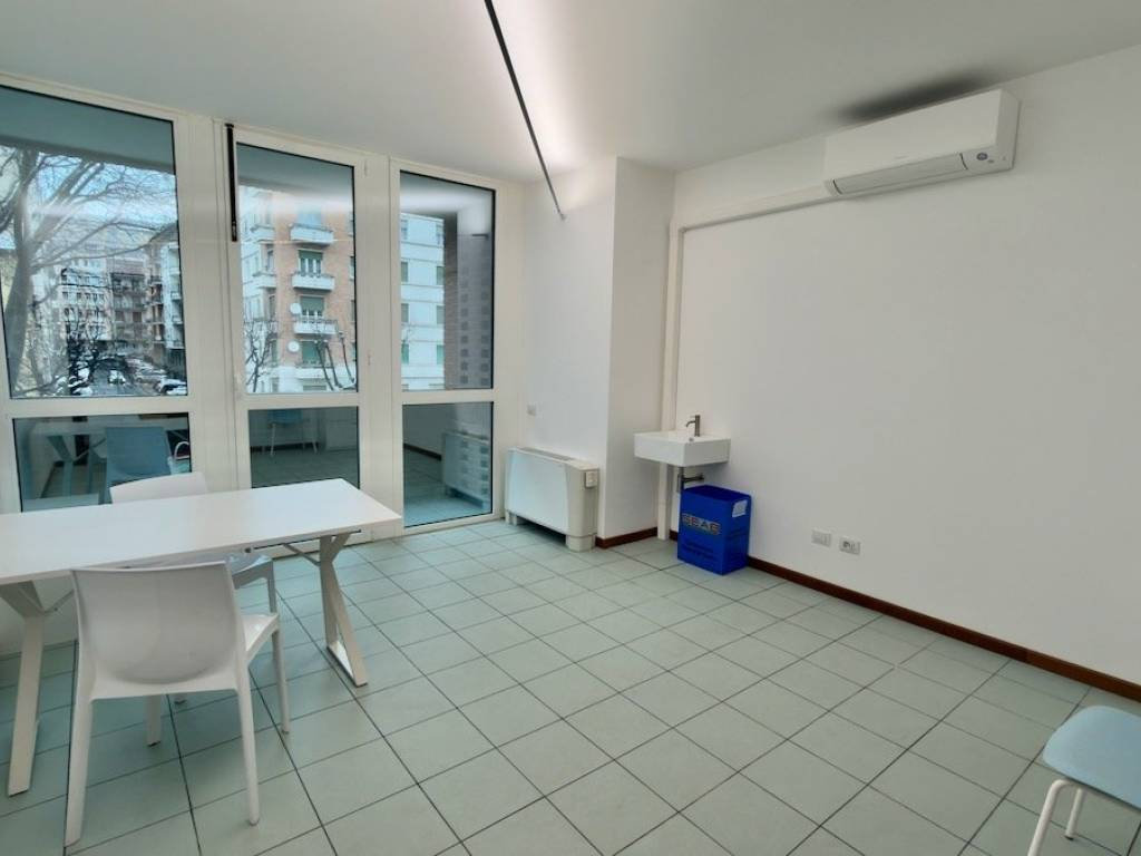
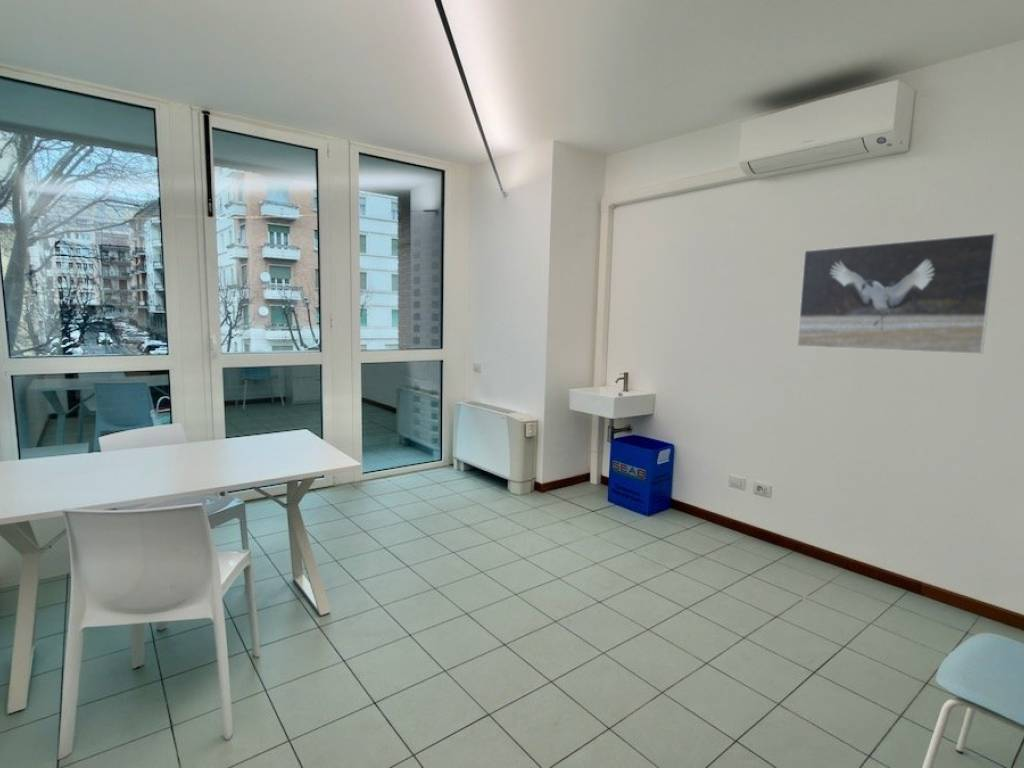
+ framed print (884, 297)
